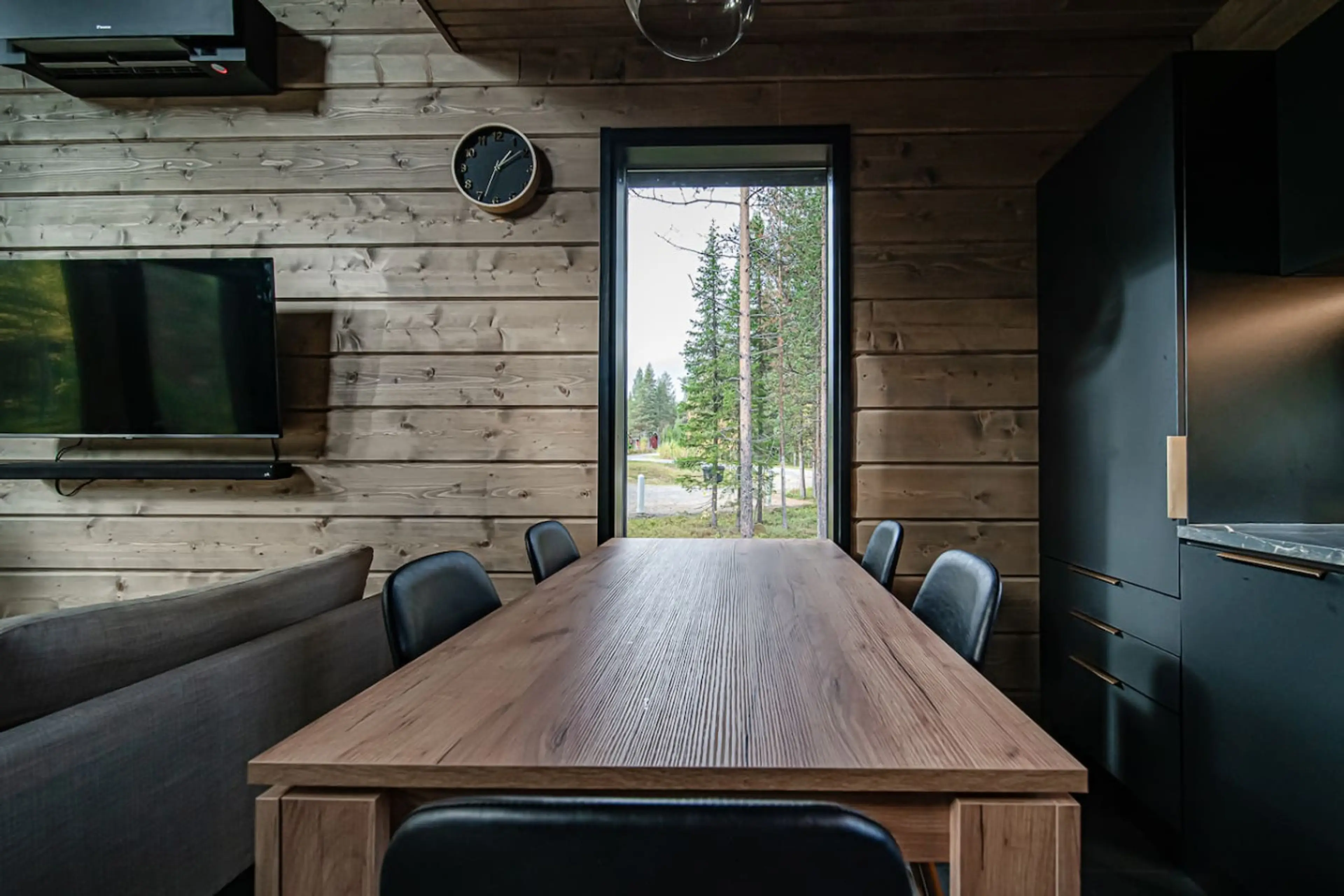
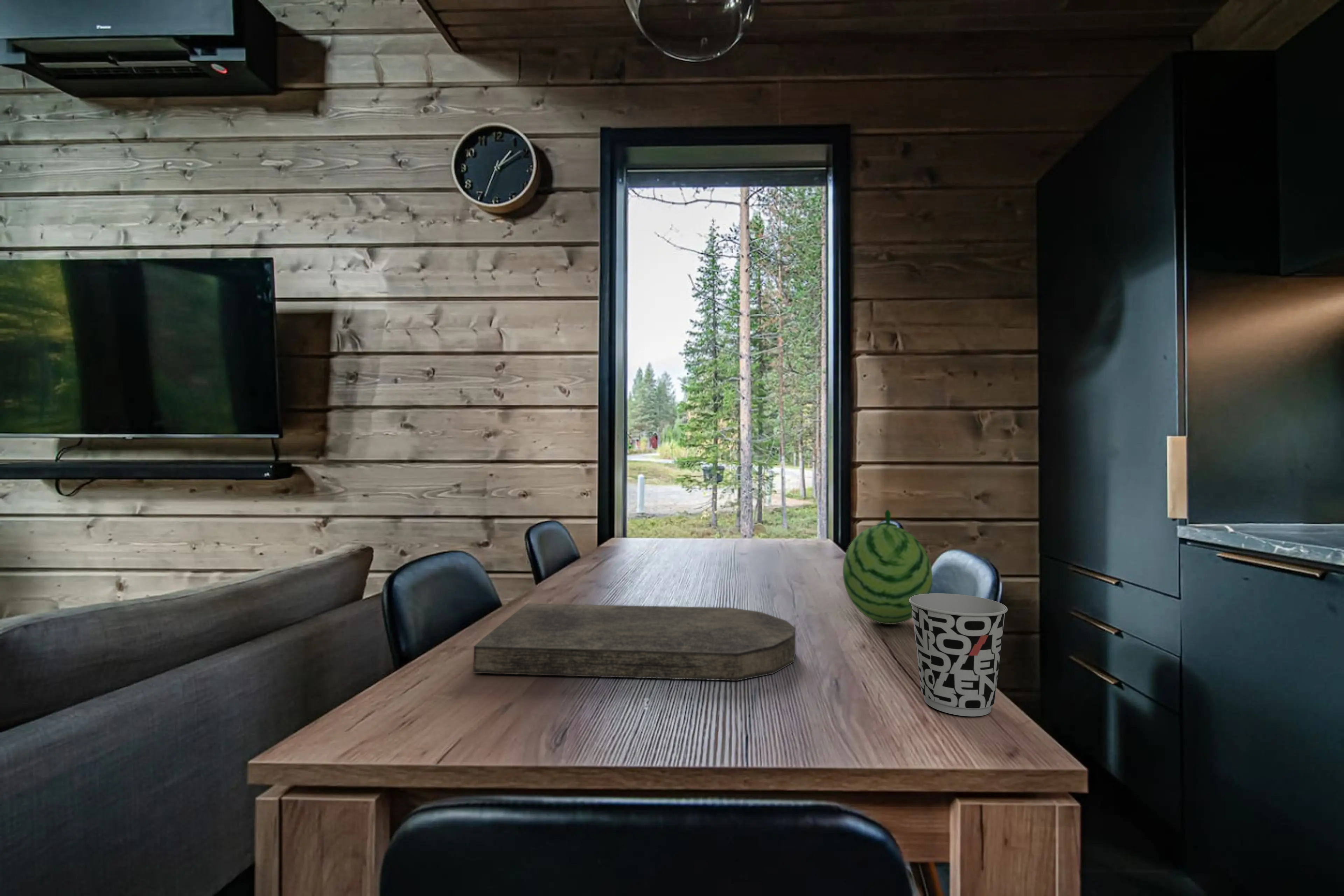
+ fruit (886, 566)
+ cup (957, 653)
+ cutting board (648, 637)
